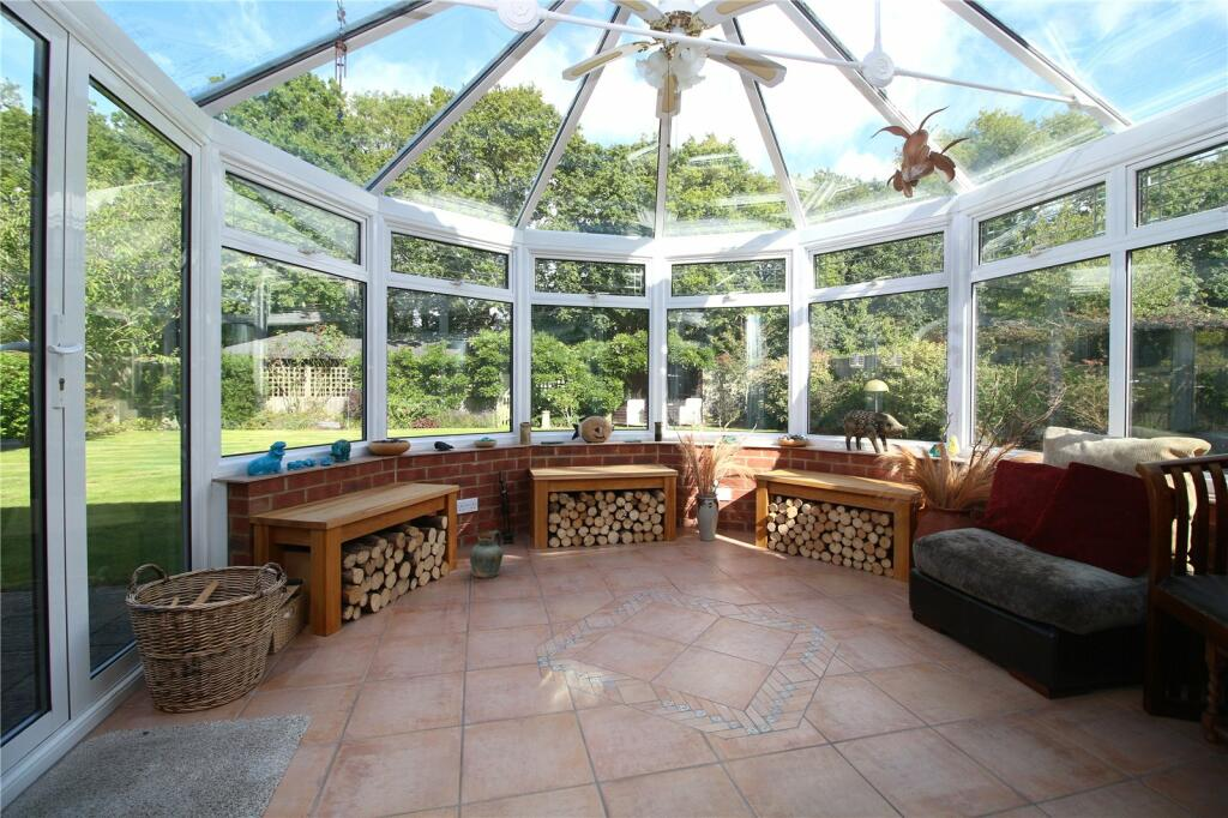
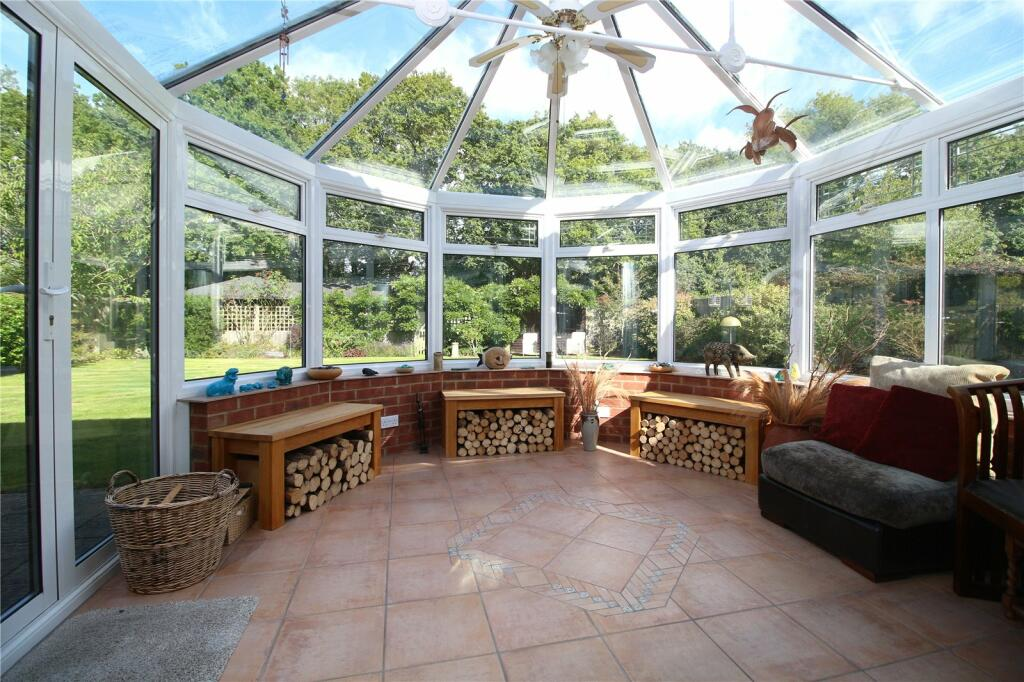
- ceramic jug (486, 553)
